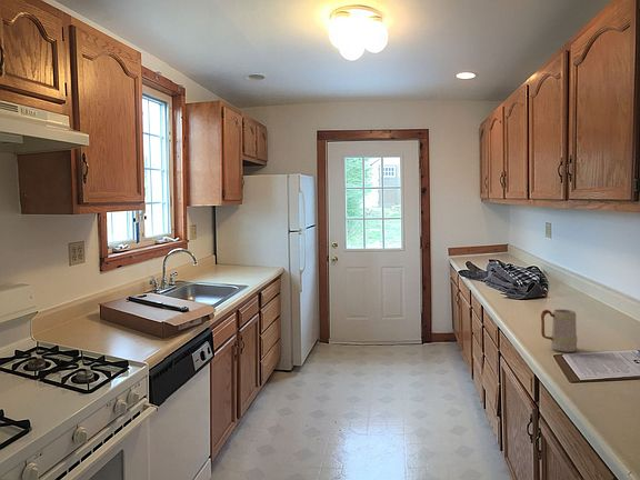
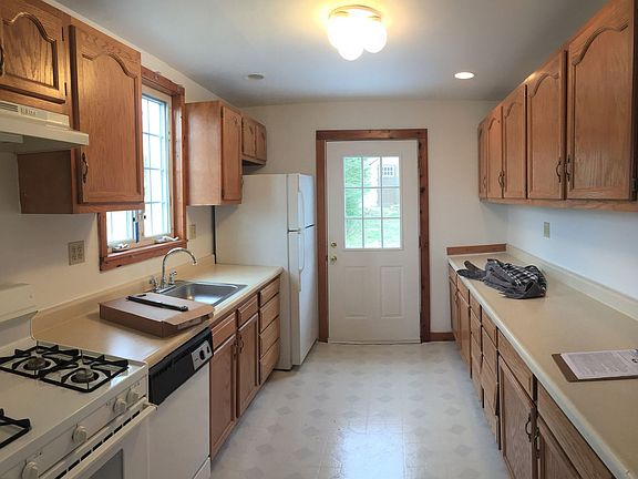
- mug (558, 329)
